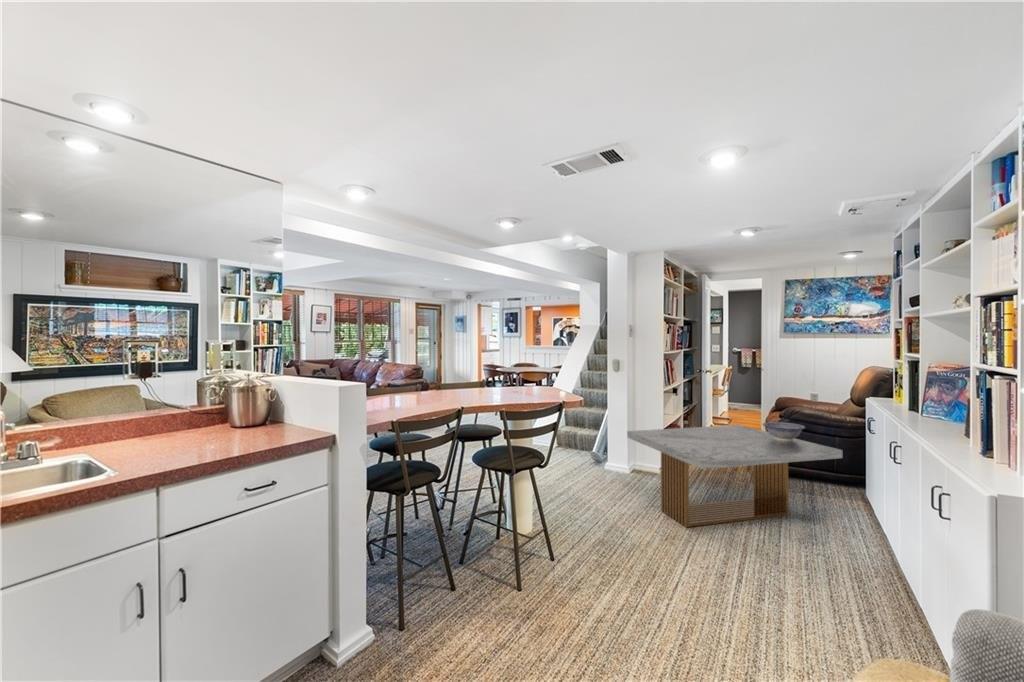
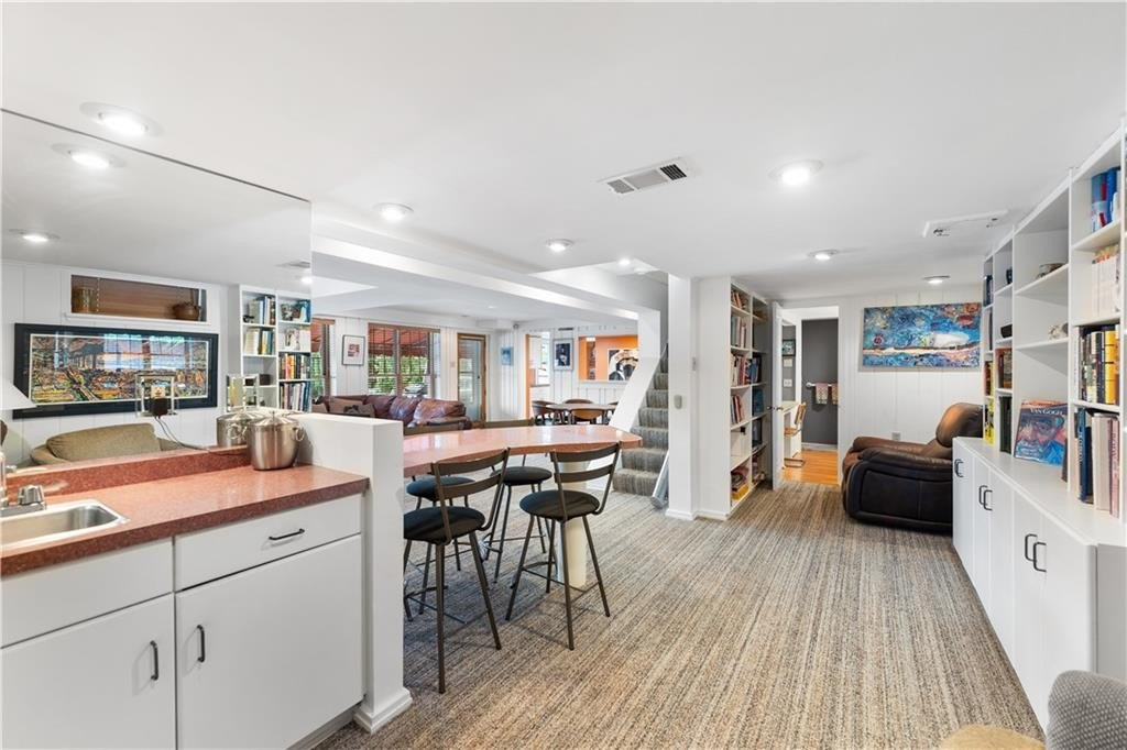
- coffee table (721, 467)
- decorative bowl (783, 432)
